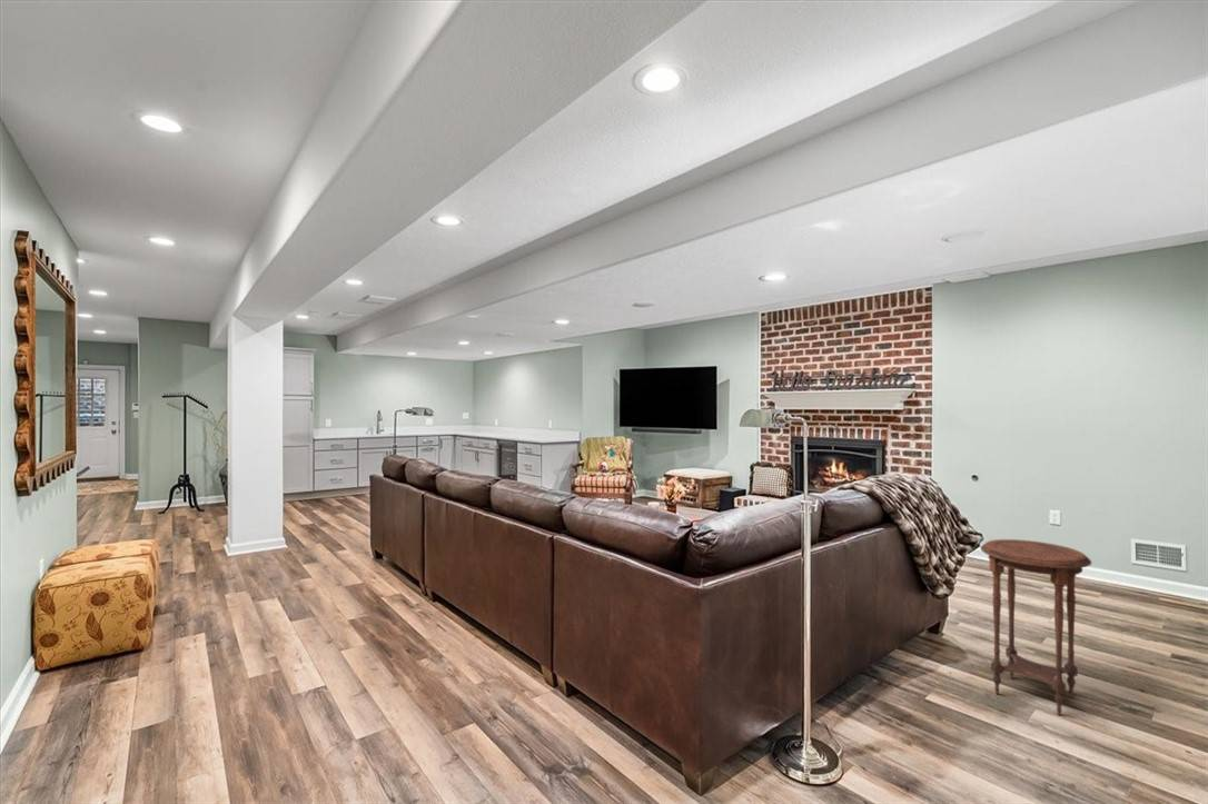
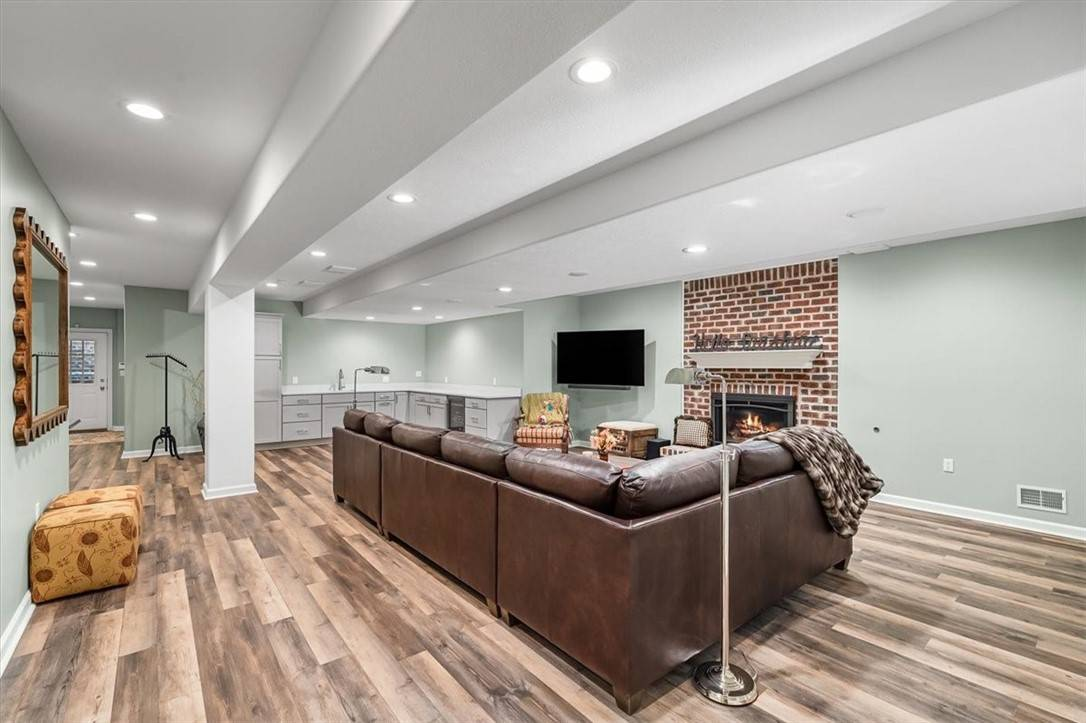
- side table (1013, 622)
